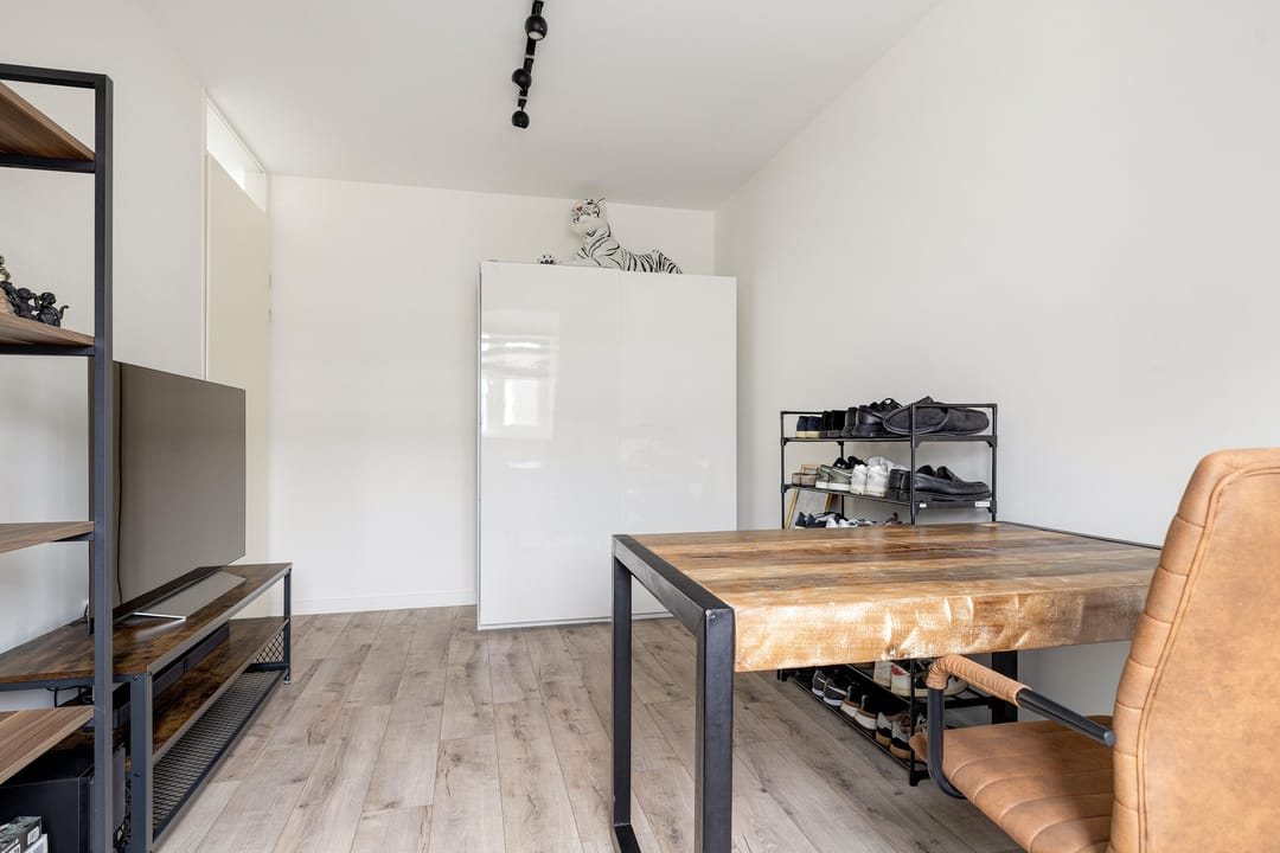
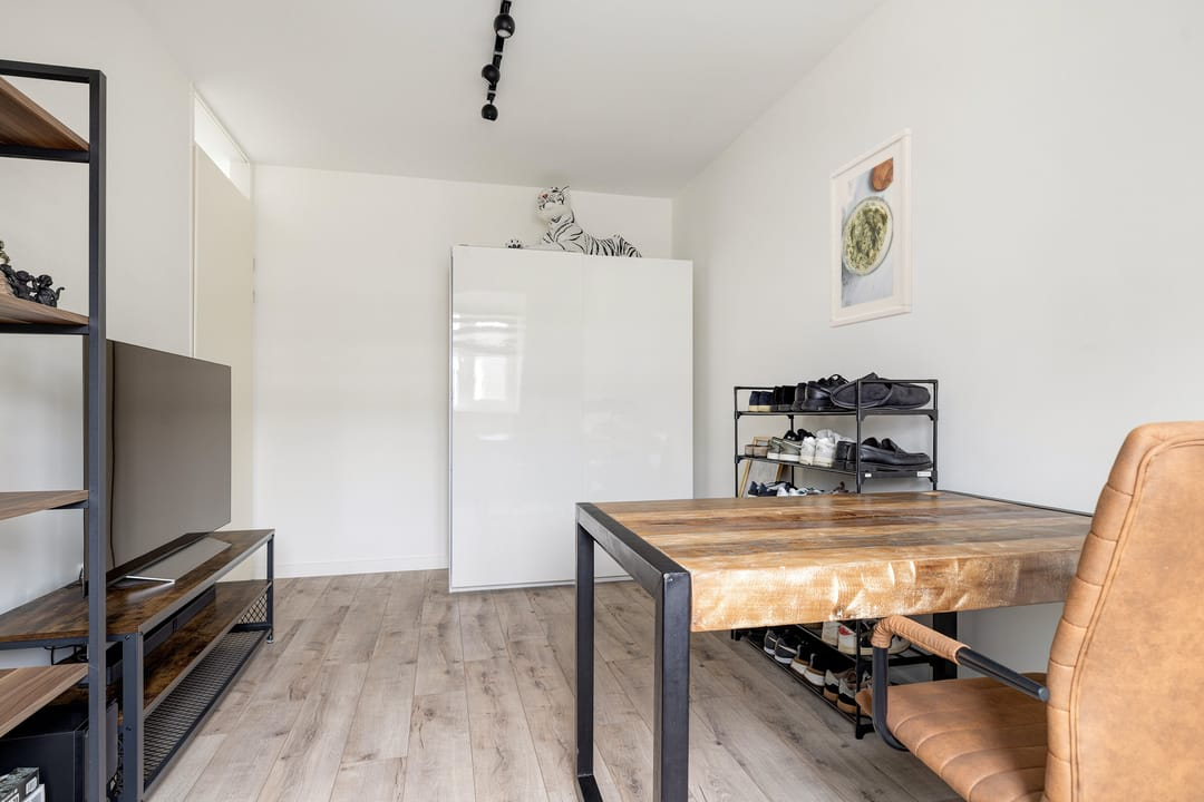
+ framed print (866, 236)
